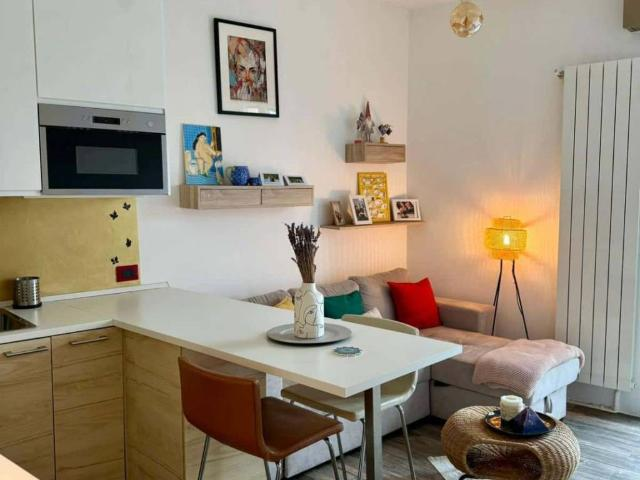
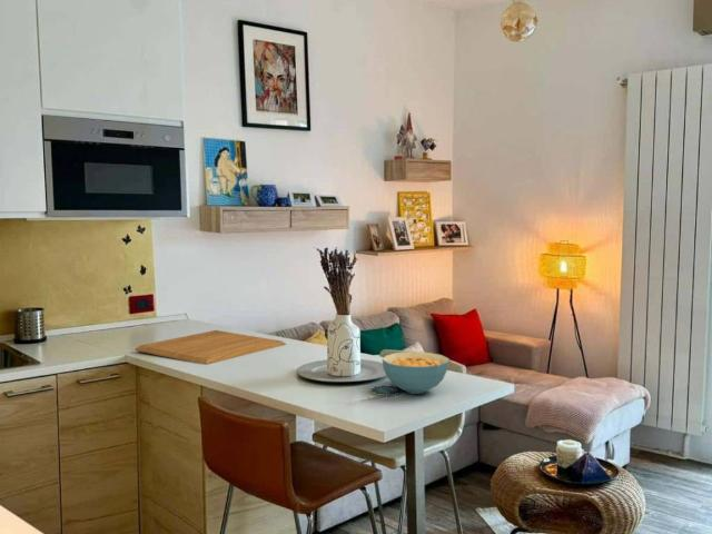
+ cereal bowl (415, 375)
+ chopping board (211, 345)
